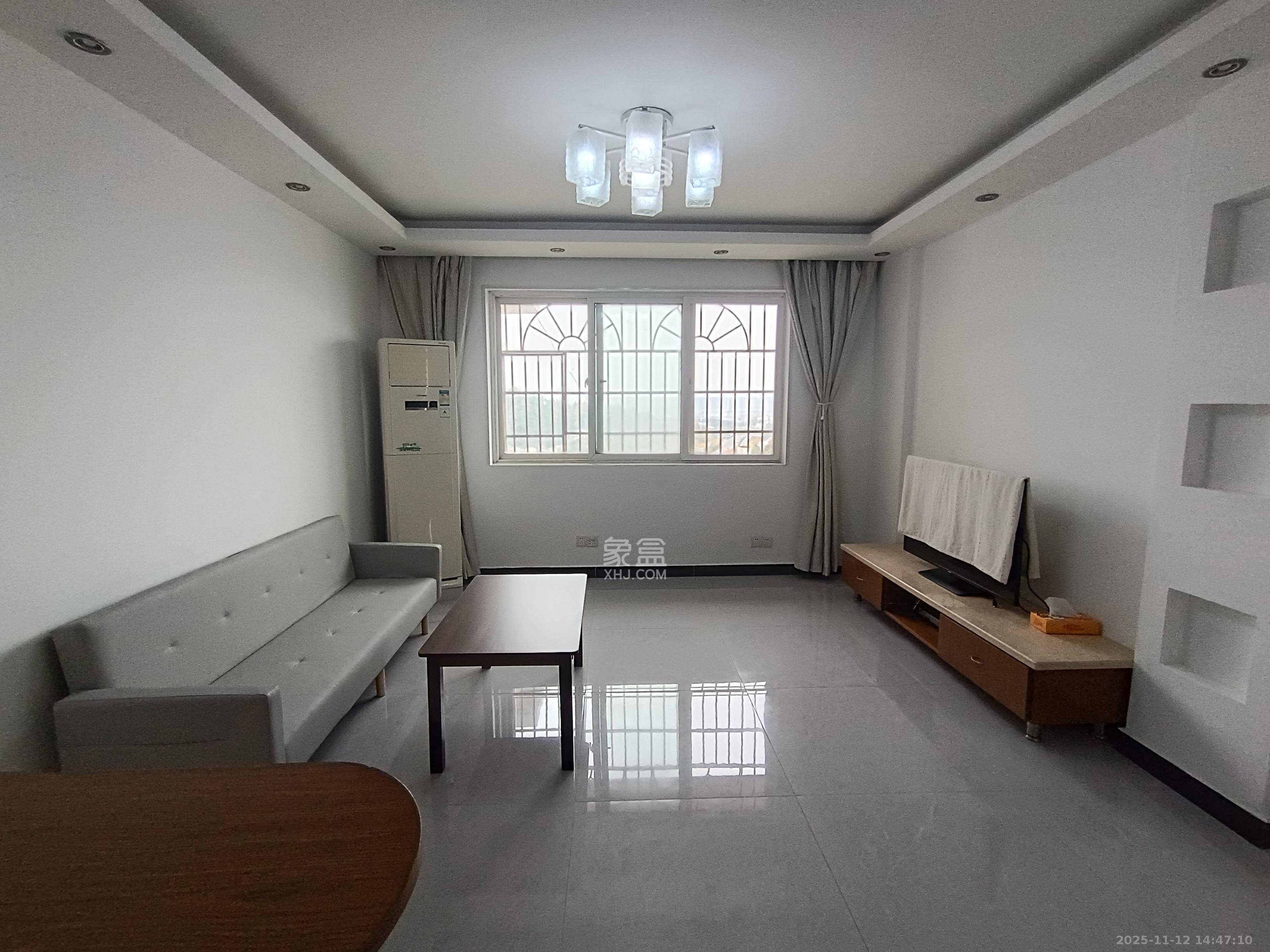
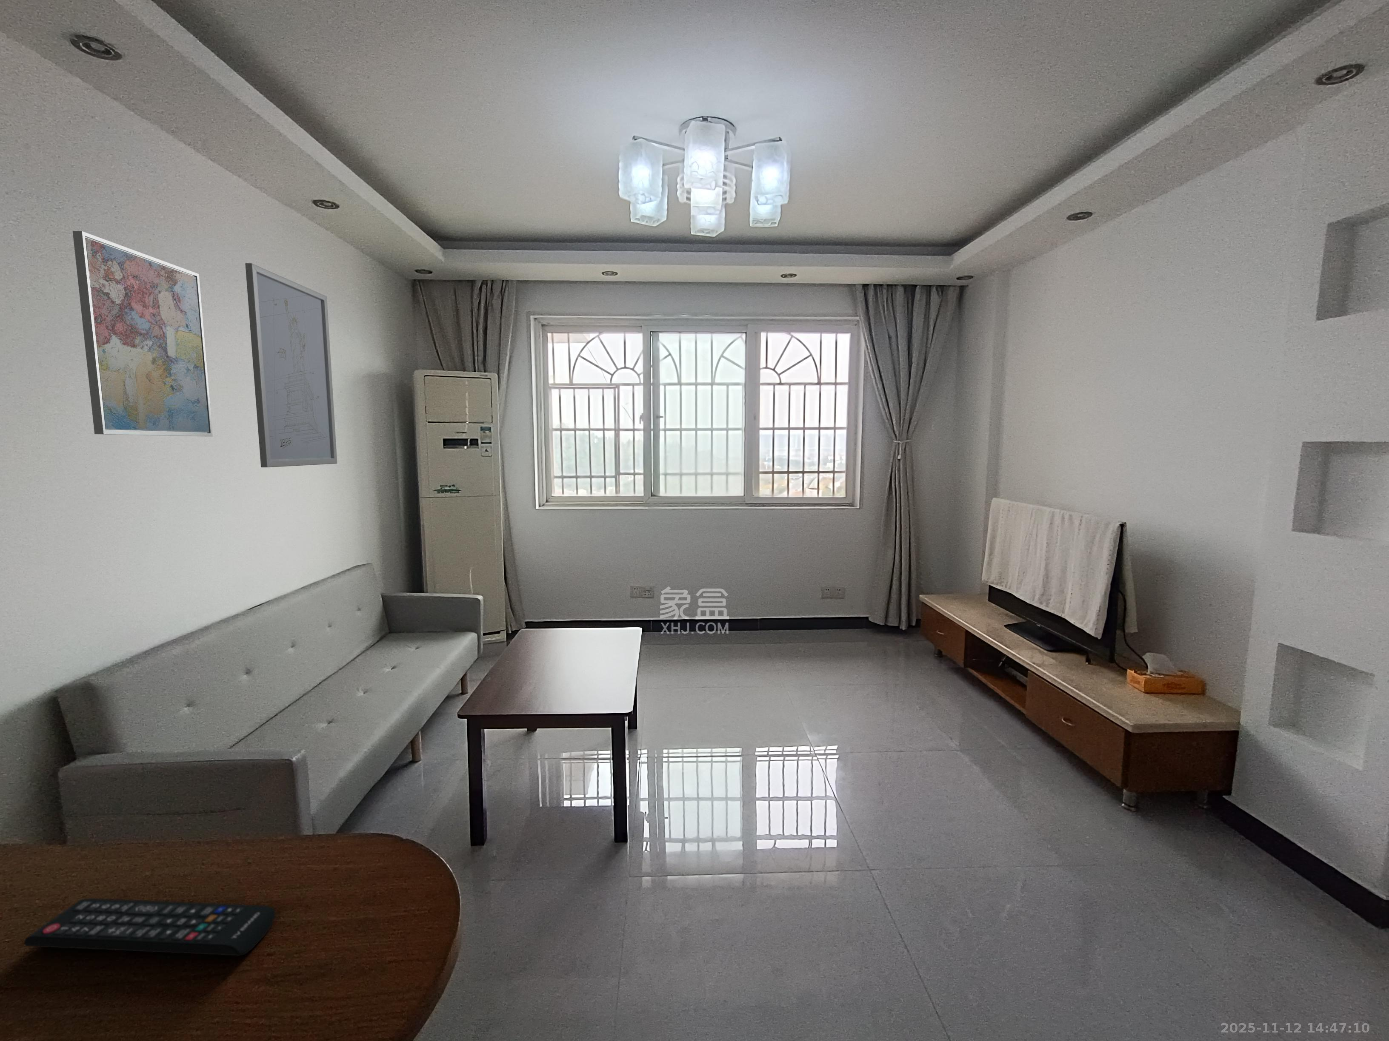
+ wall art (296, 375)
+ remote control (153, 928)
+ wall art (152, 347)
